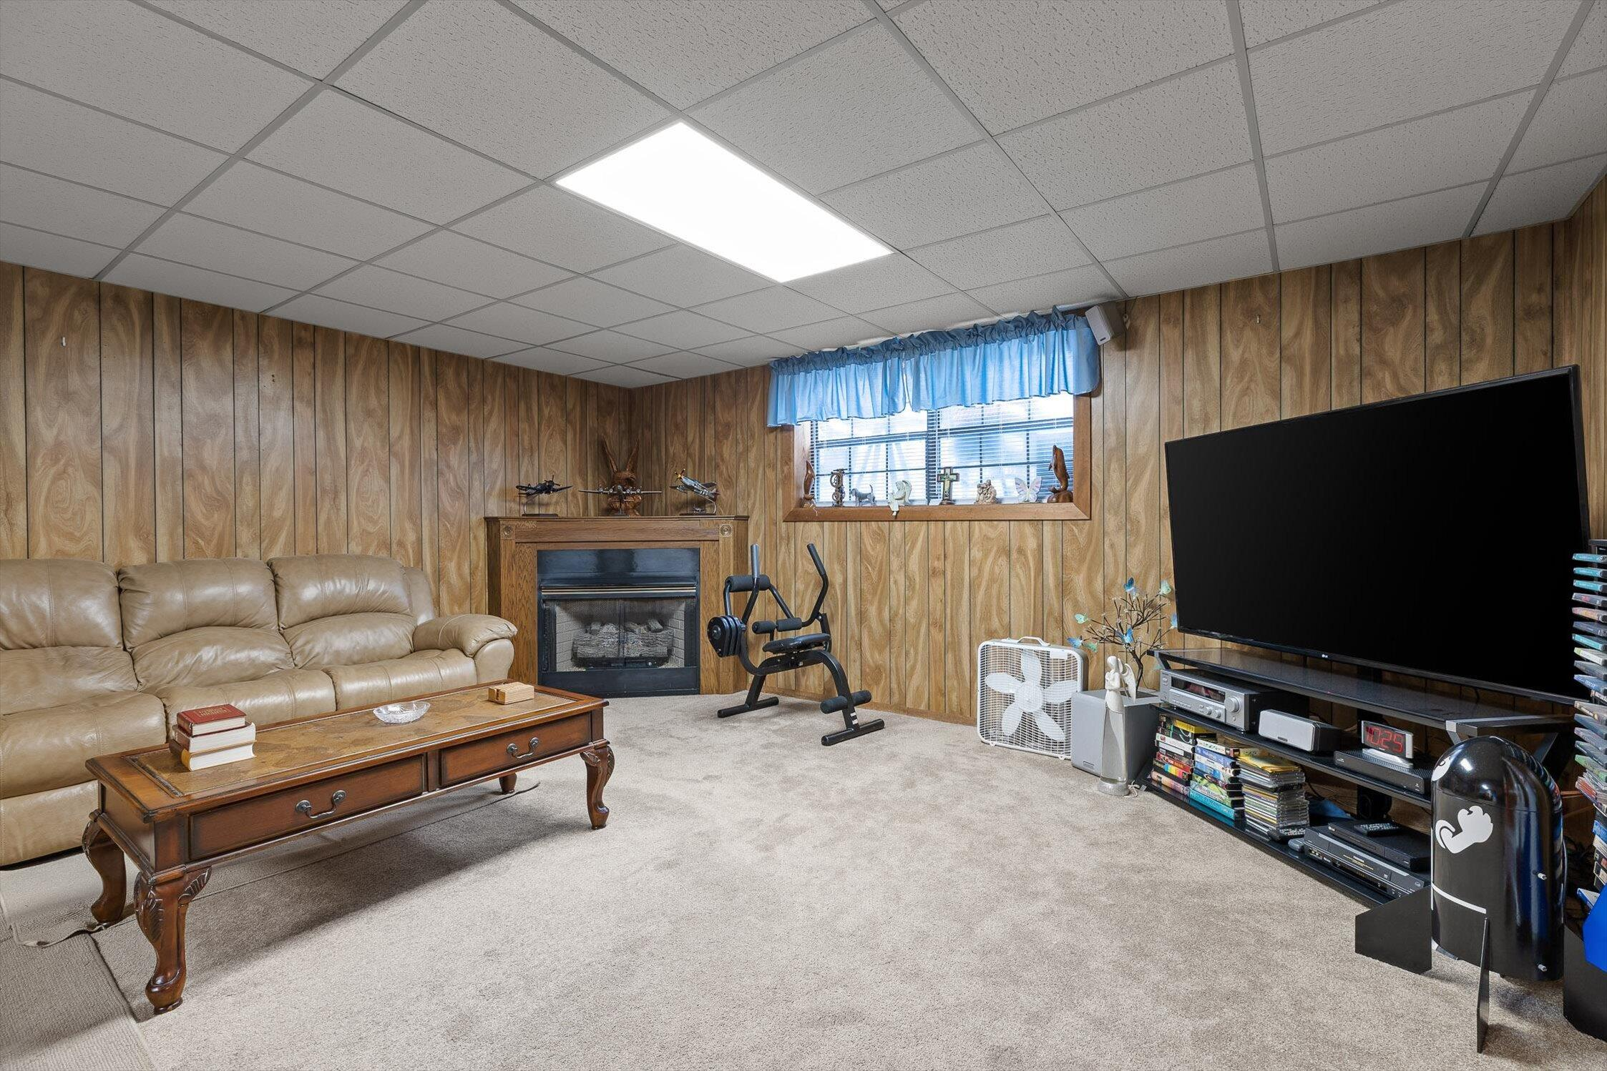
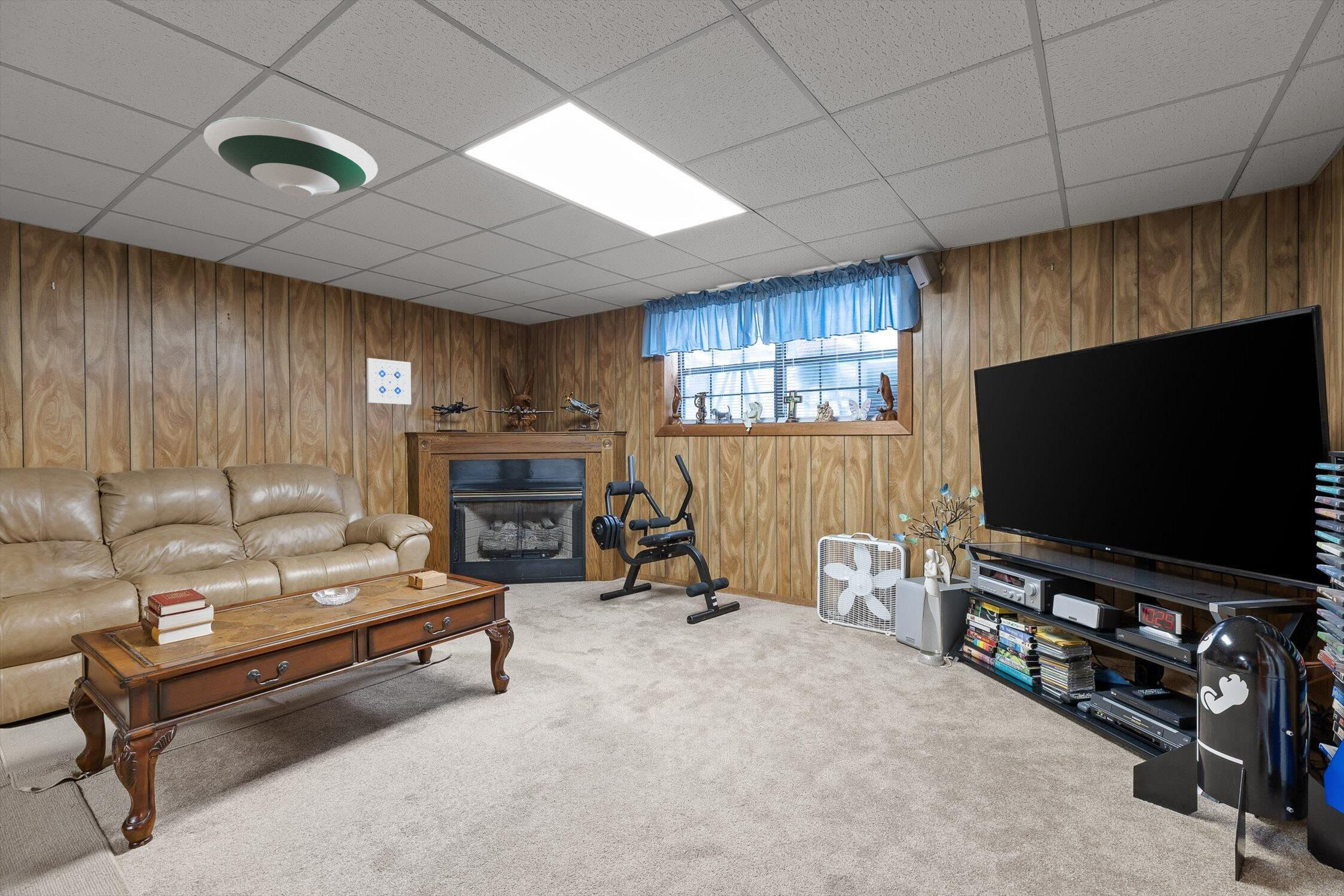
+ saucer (296, 173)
+ wall art (390, 382)
